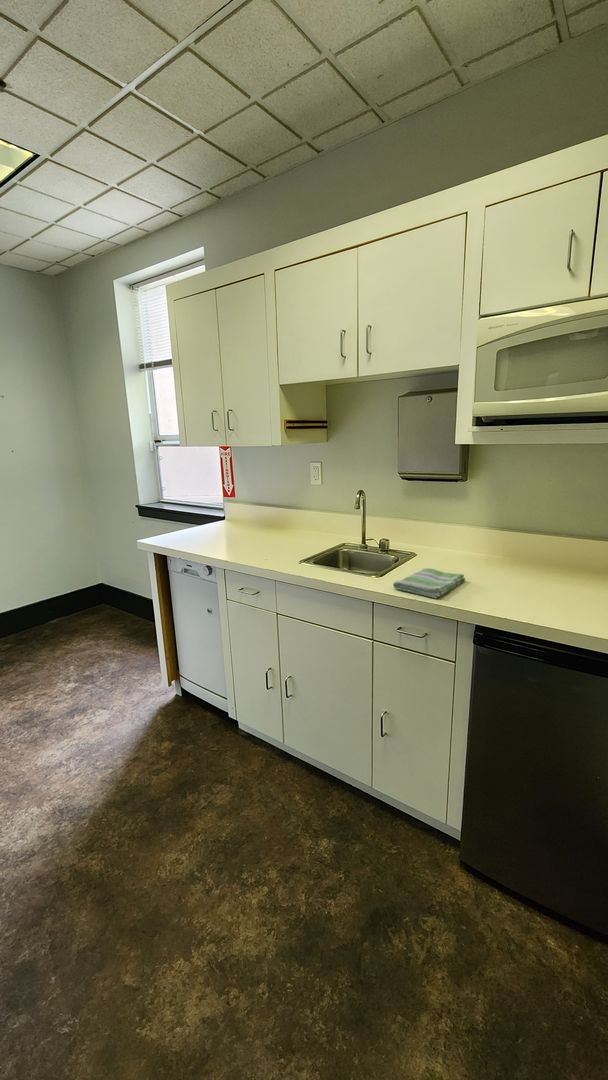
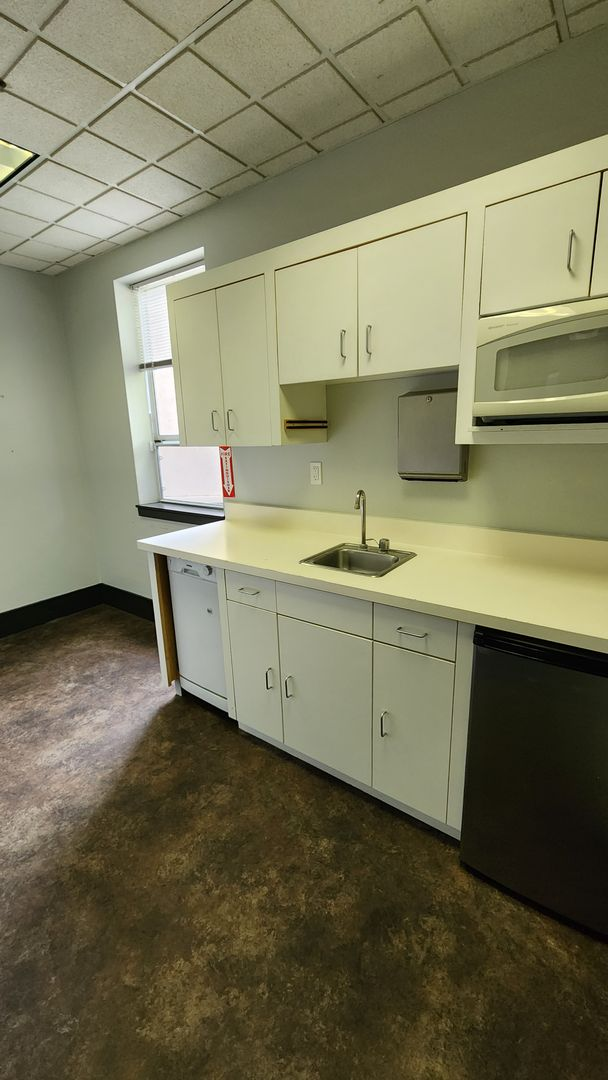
- dish towel (429, 580)
